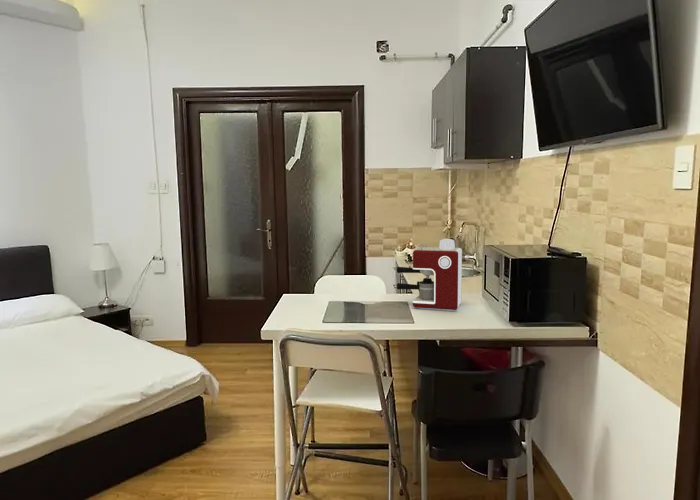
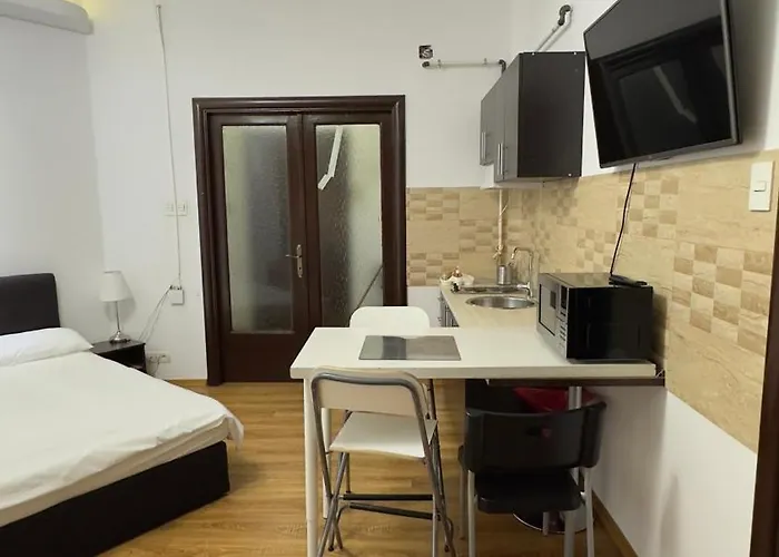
- coffee maker (427, 272)
